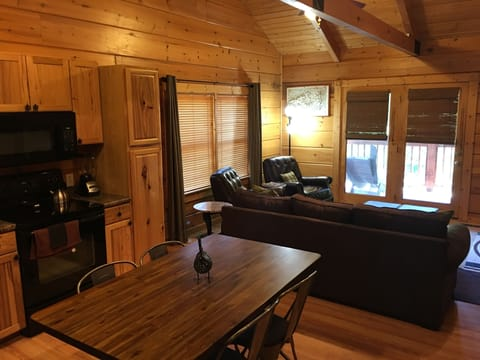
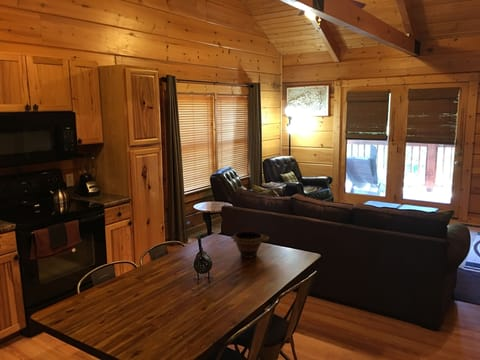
+ bowl (249, 244)
